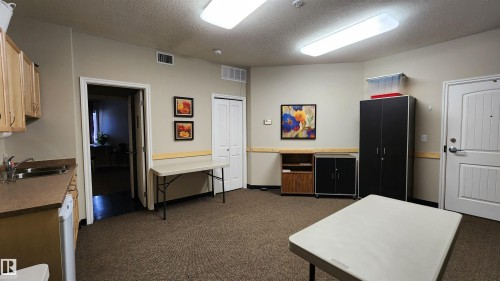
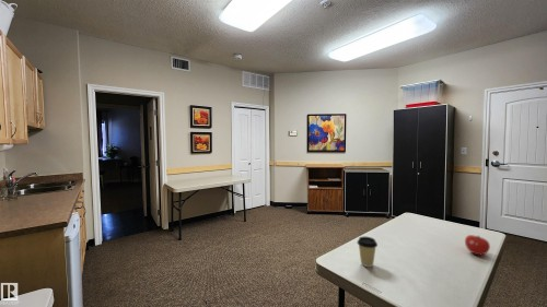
+ coffee cup (366, 251)
+ fruit (476, 244)
